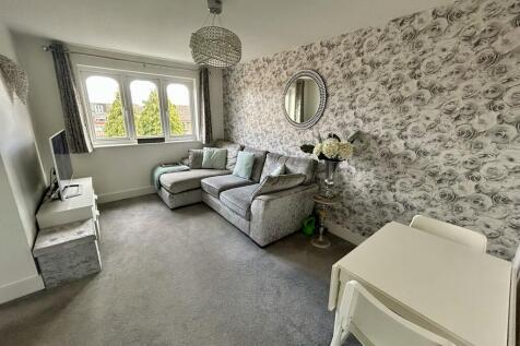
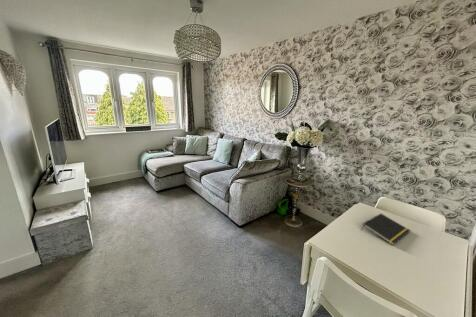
+ notepad (386, 227)
